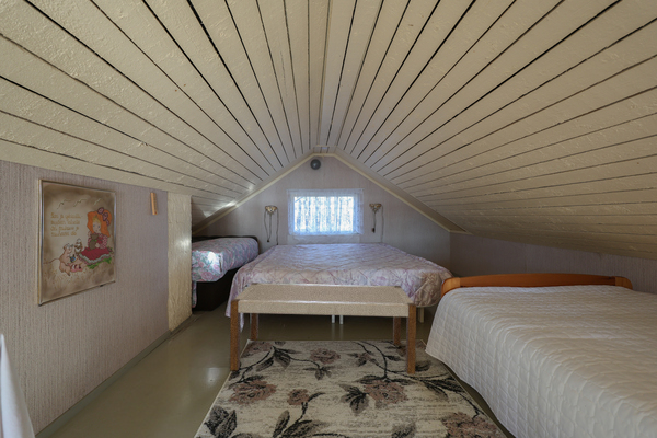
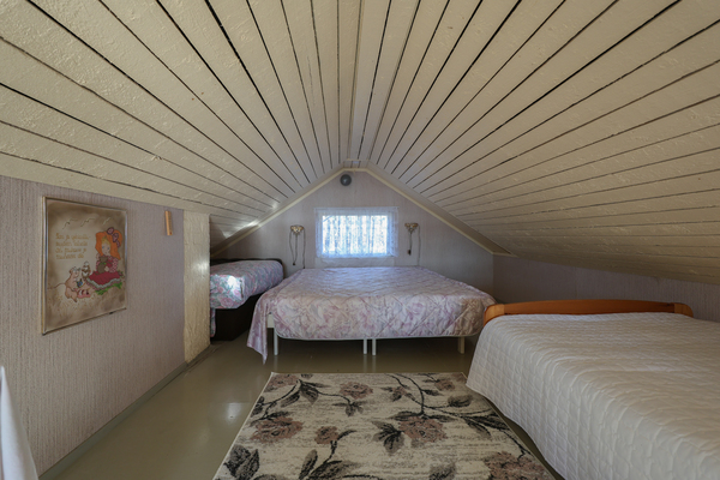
- bench (323, 313)
